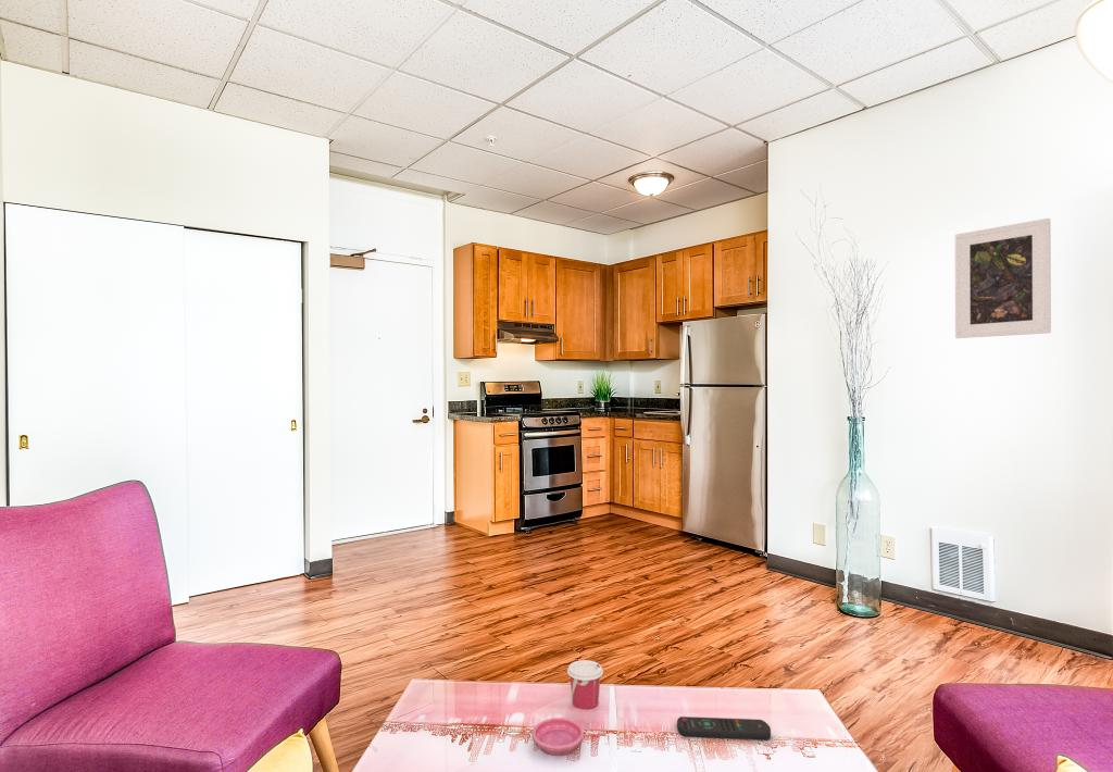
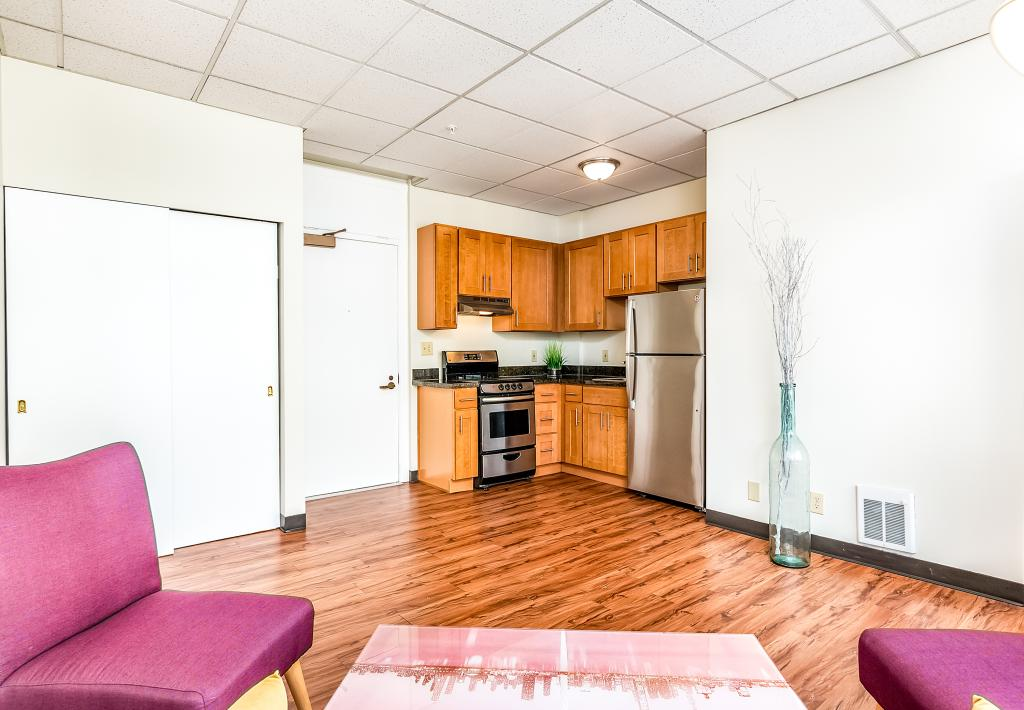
- cup (585, 685)
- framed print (1000, 281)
- remote control (723, 727)
- saucer (558, 737)
